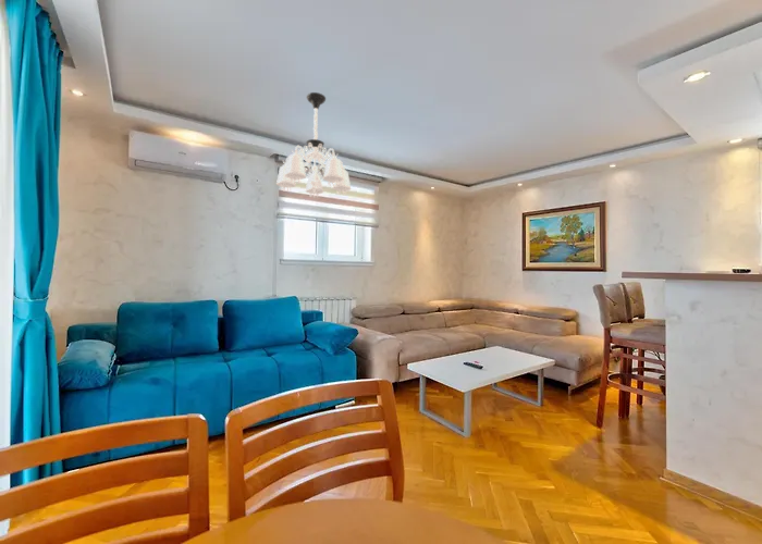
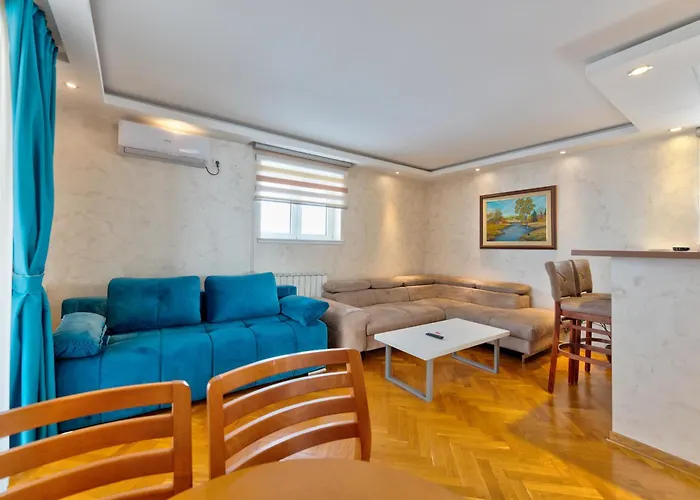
- chandelier (315, 147)
